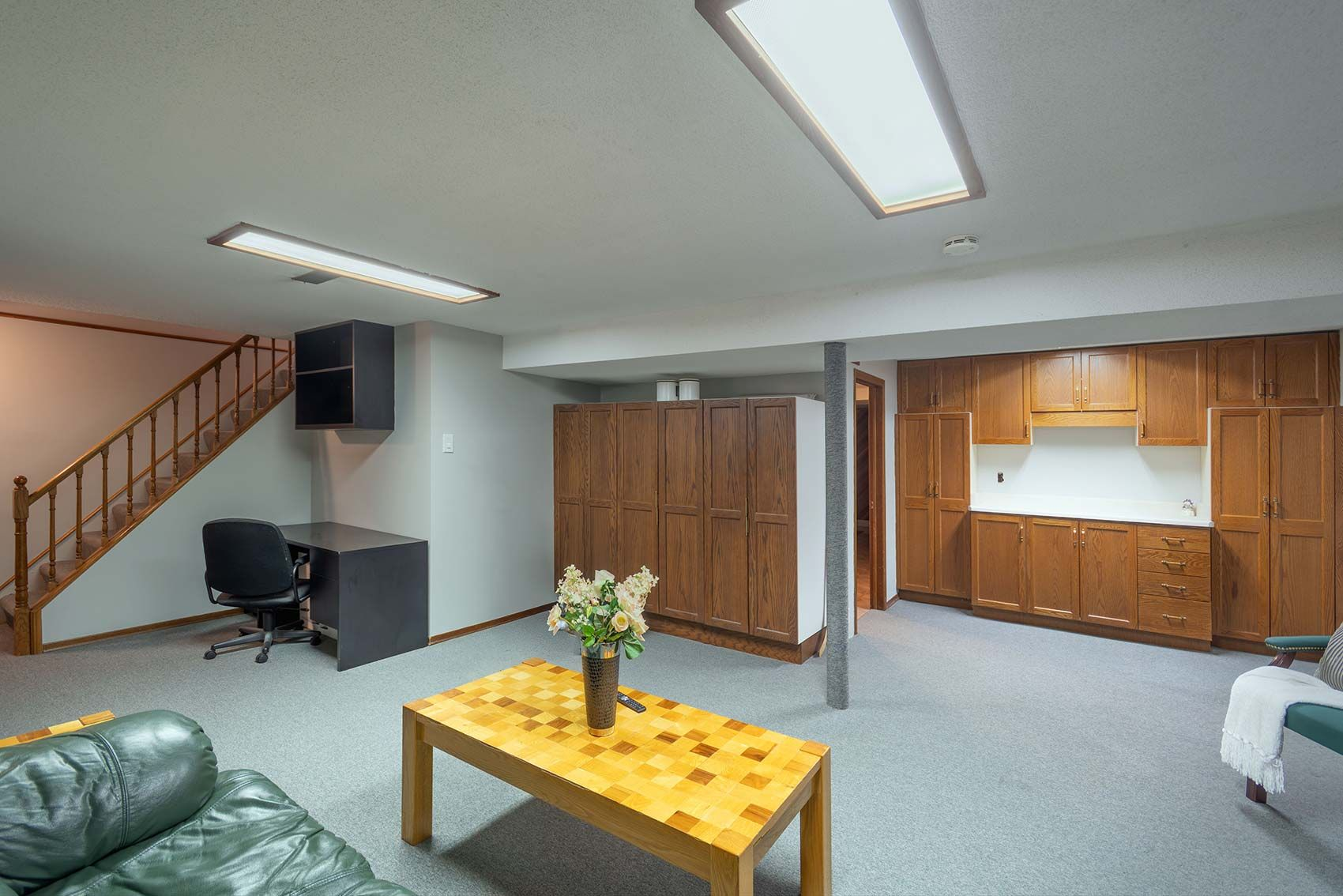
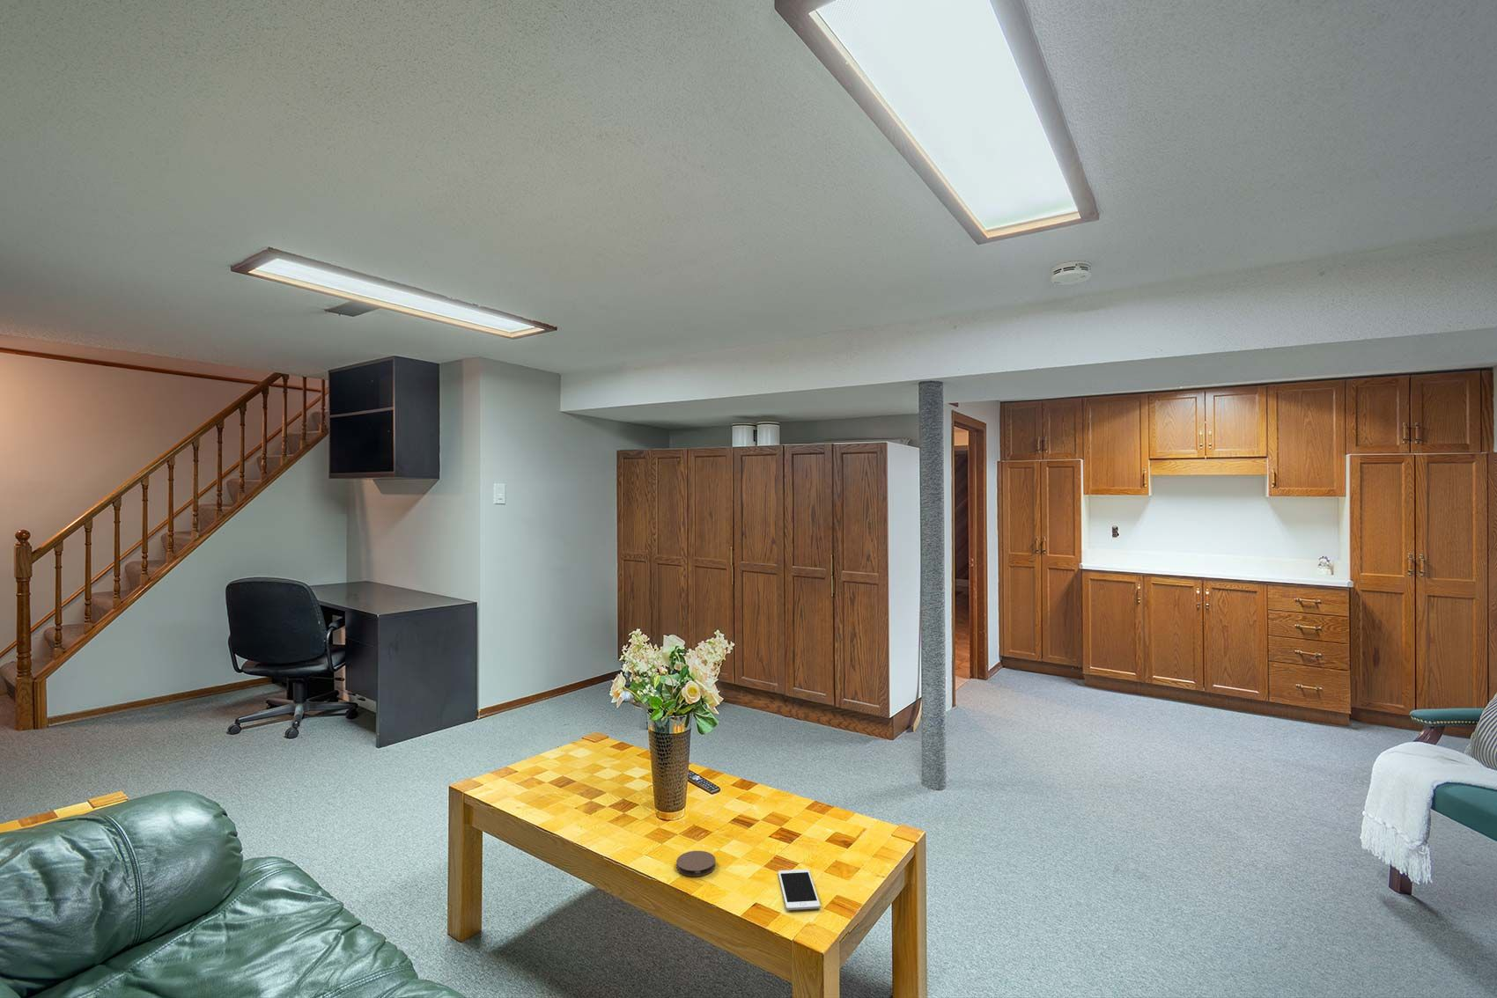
+ cell phone (798, 888)
+ coaster (696, 862)
